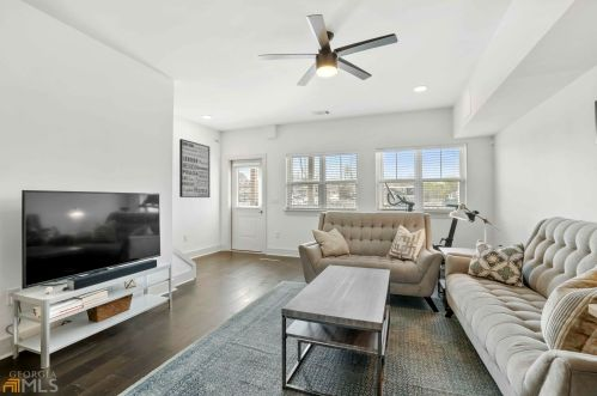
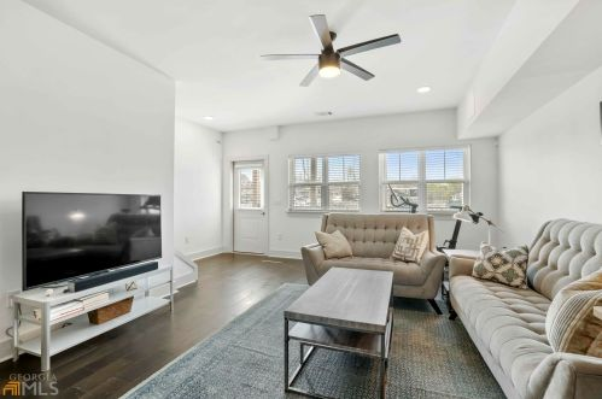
- wall art (195, 170)
